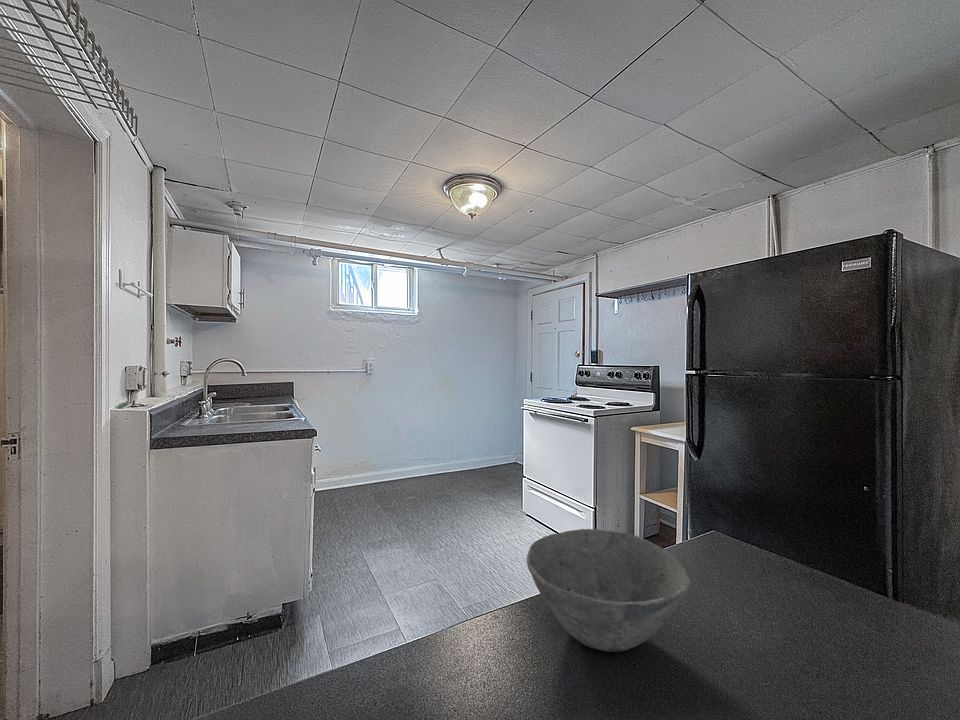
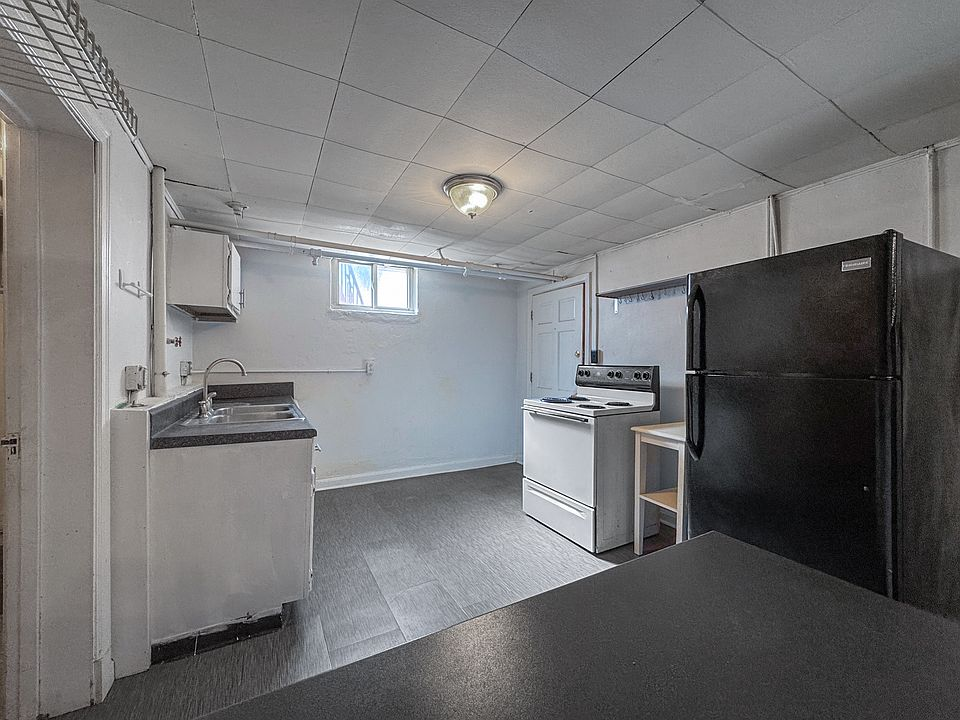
- bowl (603, 597)
